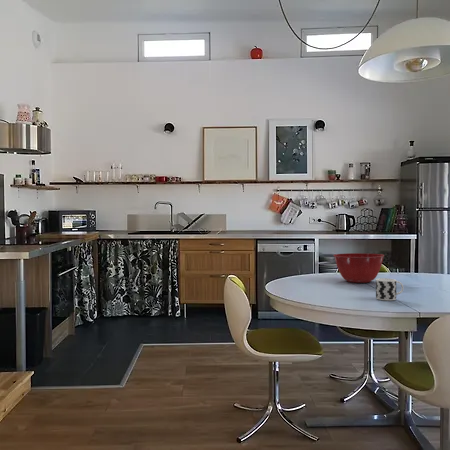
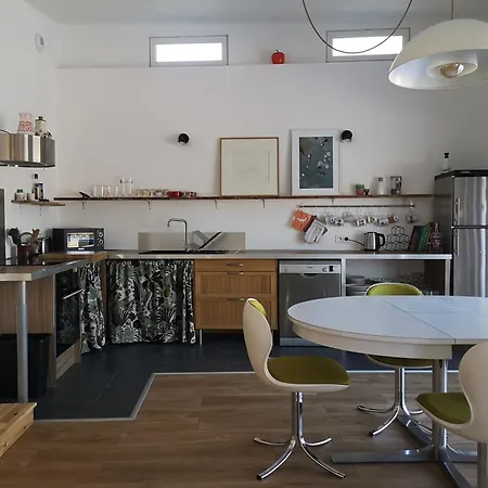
- cup (389, 289)
- mixing bowl (358, 267)
